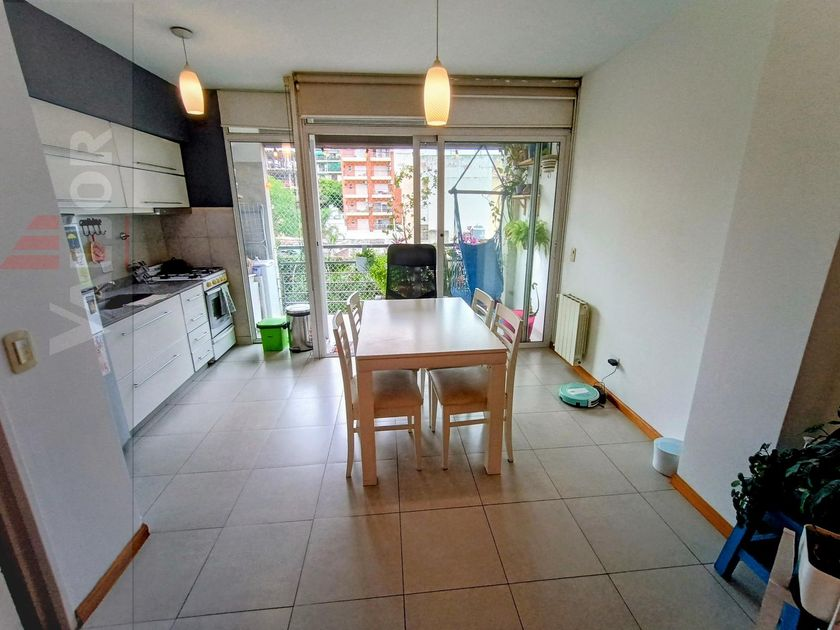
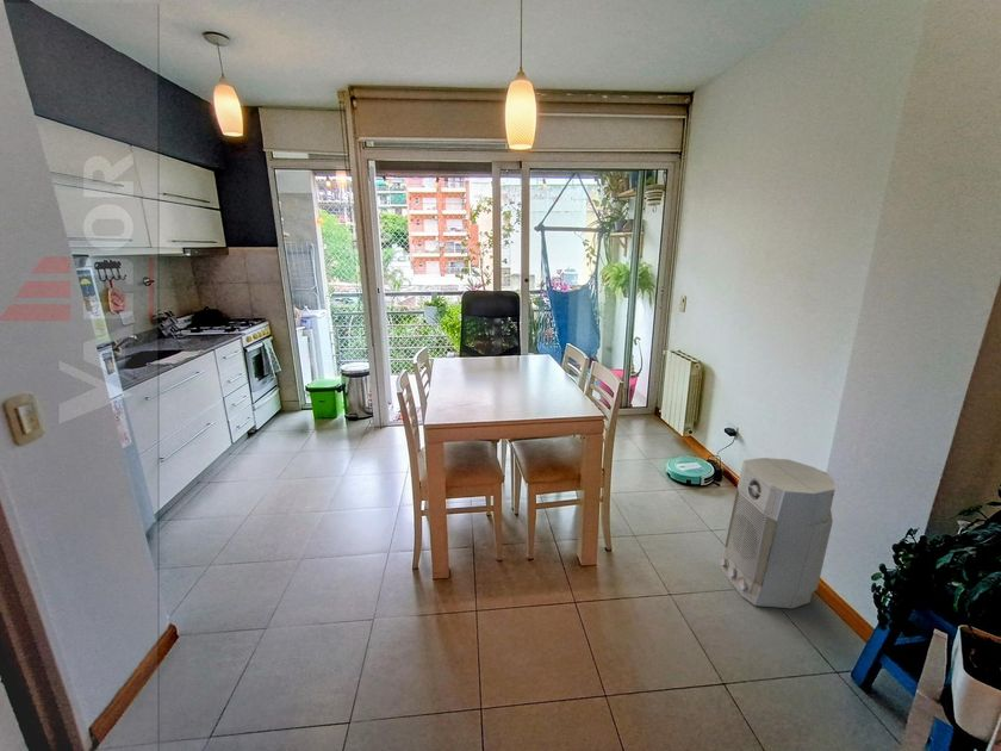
+ air purifier (778, 529)
